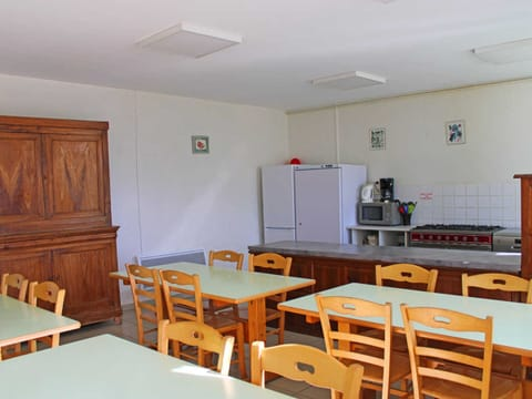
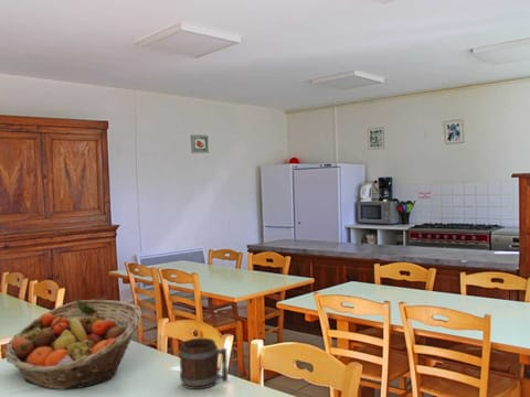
+ mug (203, 363)
+ fruit basket (75, 341)
